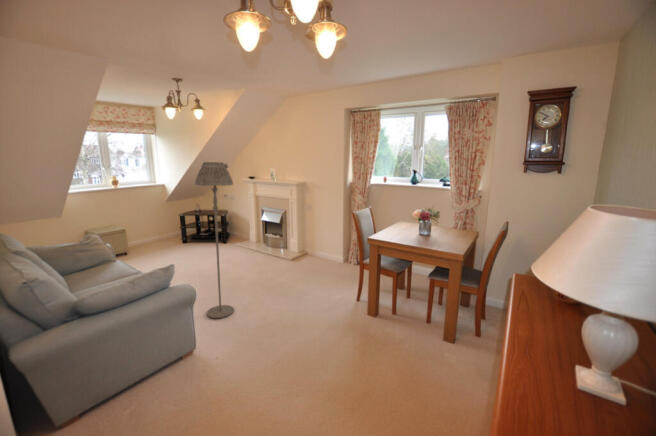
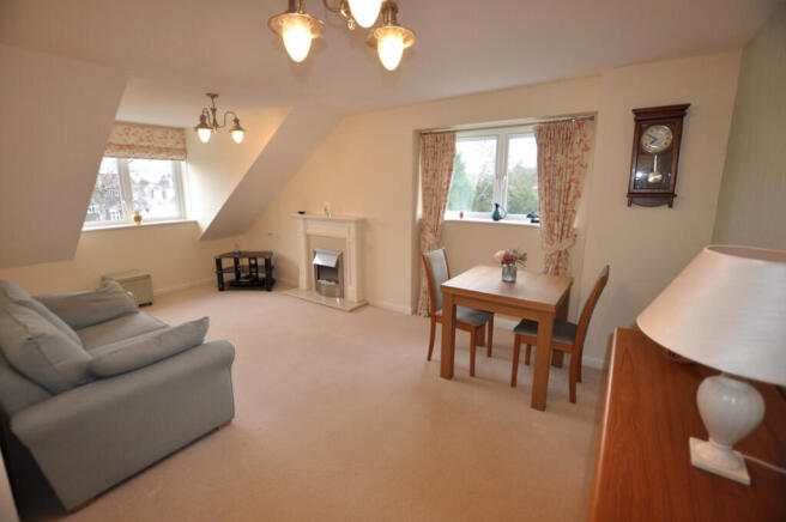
- floor lamp (217, 240)
